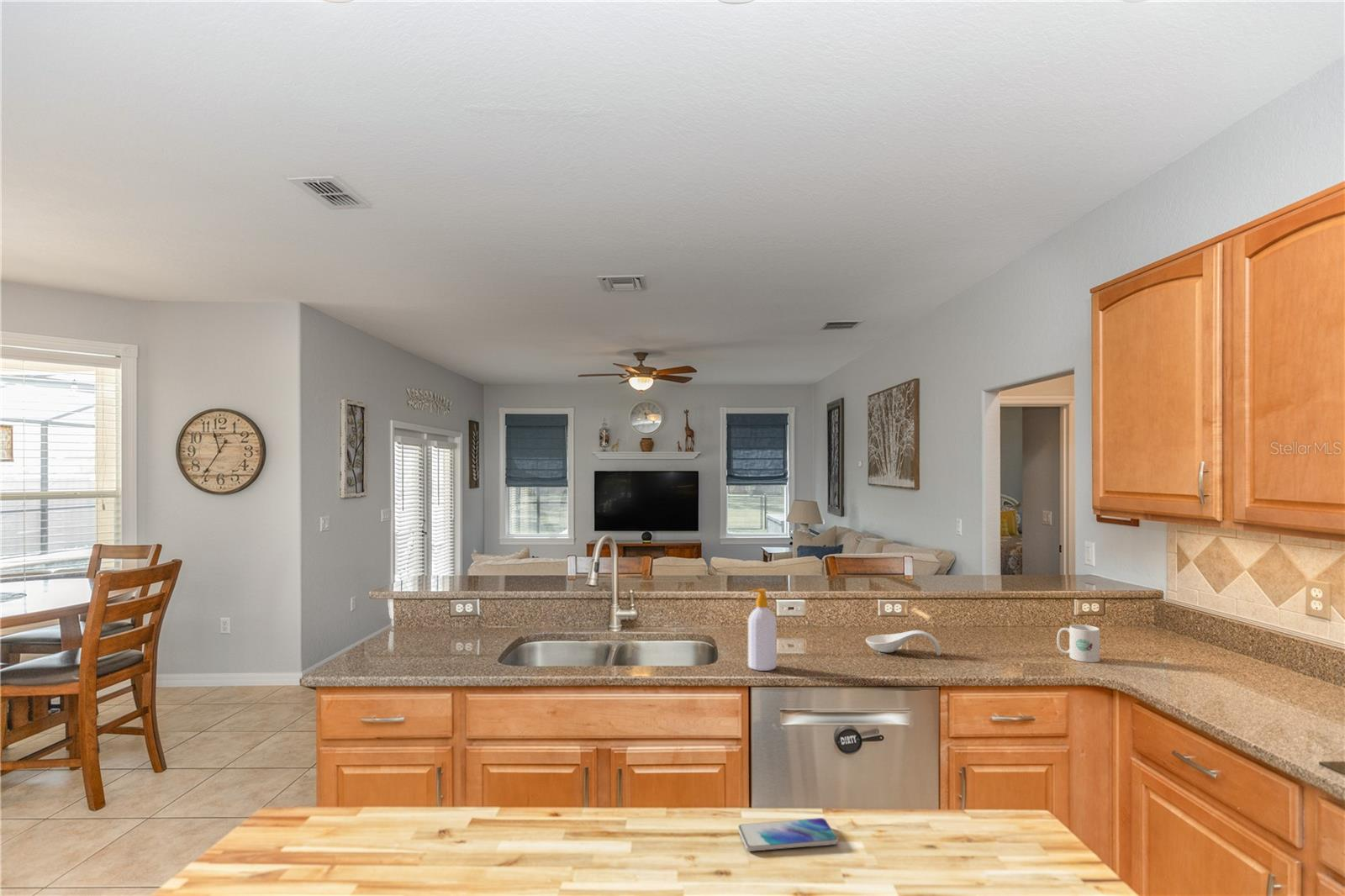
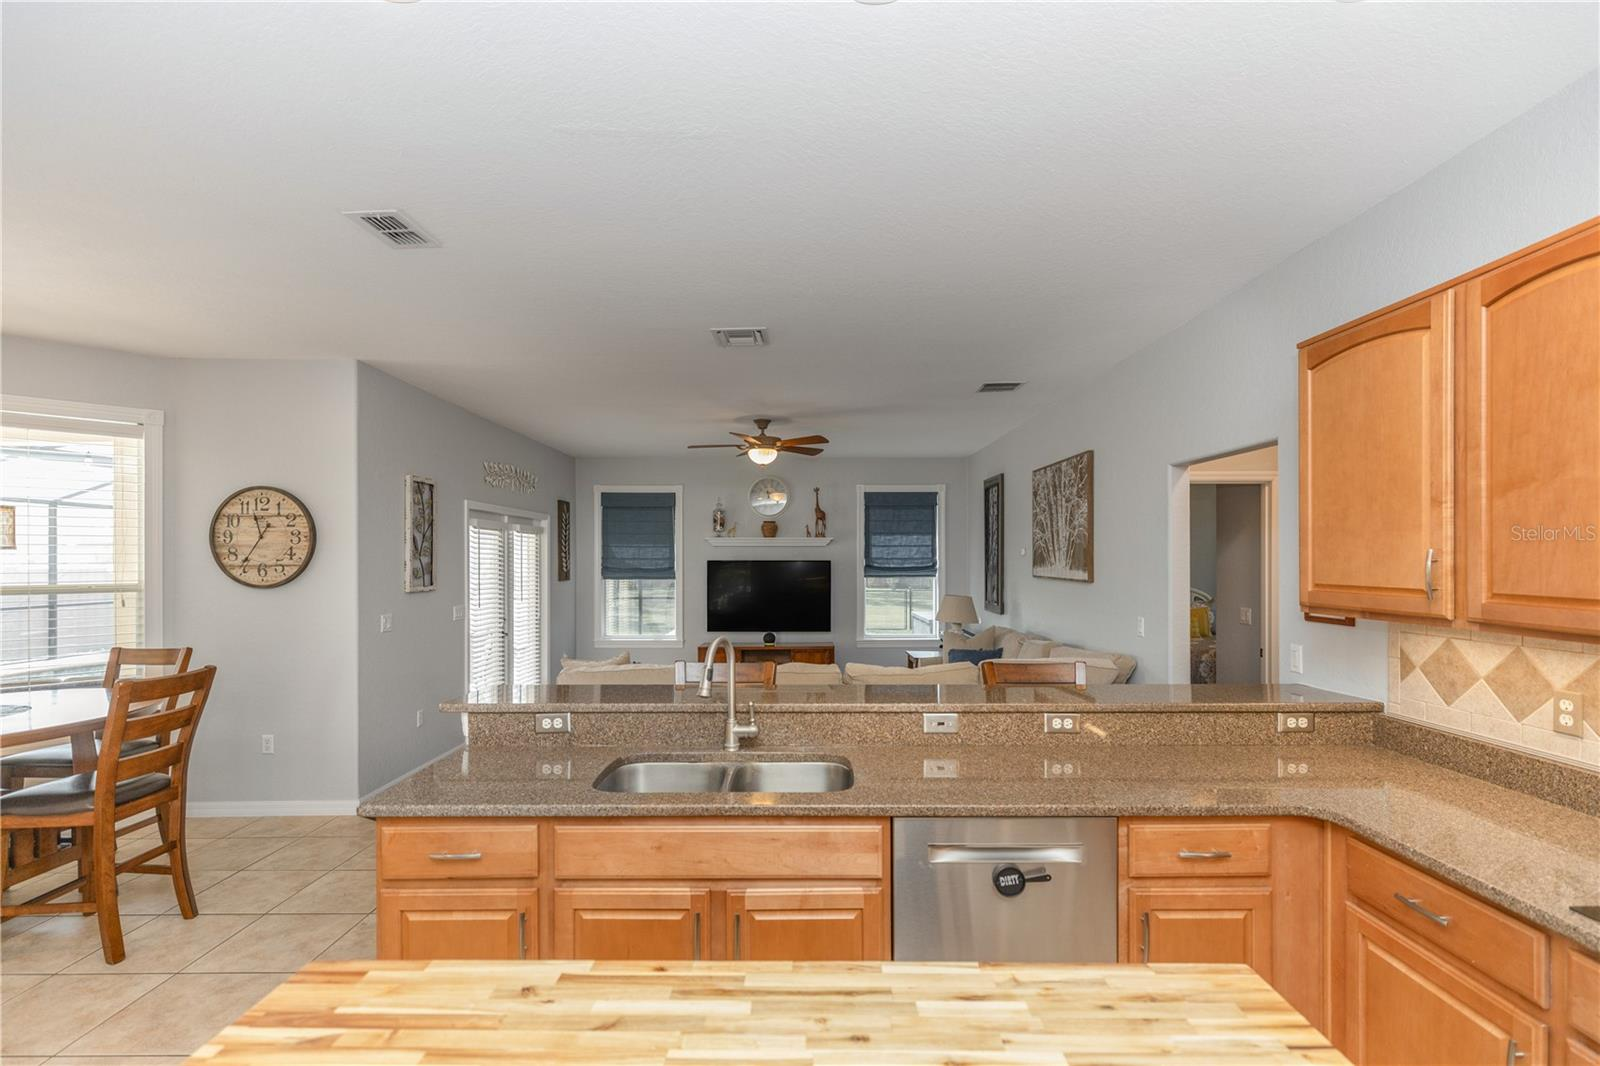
- soap bottle (761, 628)
- spoon rest (902, 640)
- mug (1078, 642)
- smartphone (787, 834)
